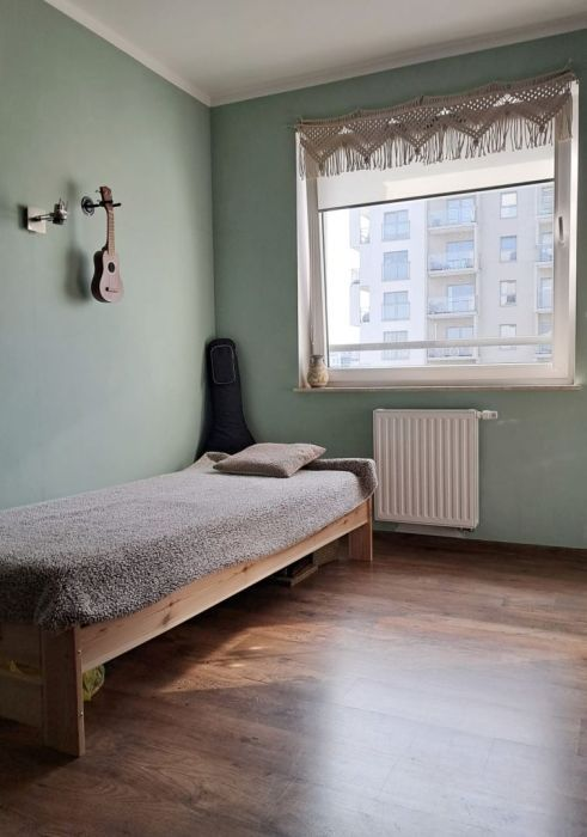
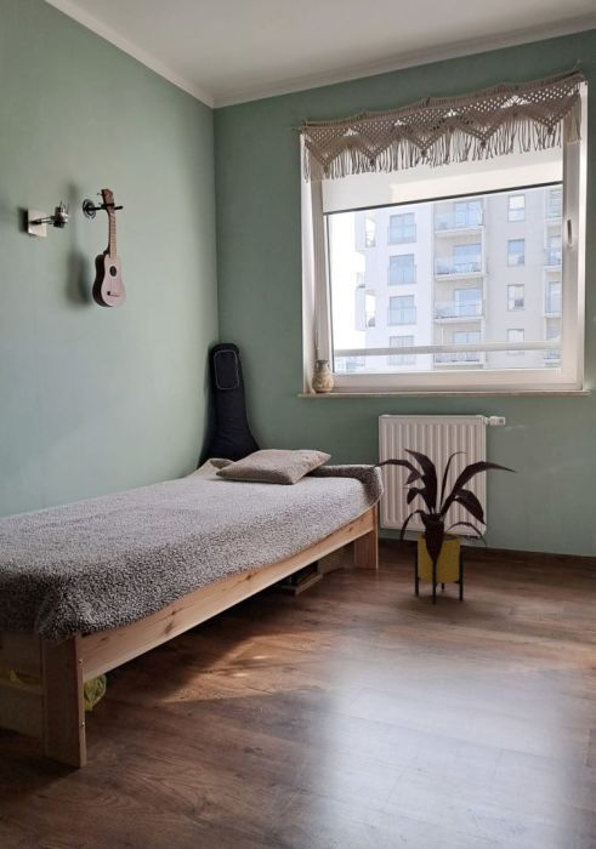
+ house plant (431, 525)
